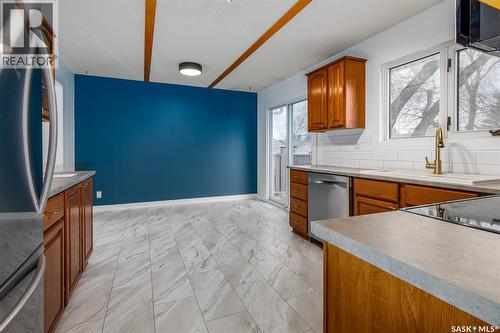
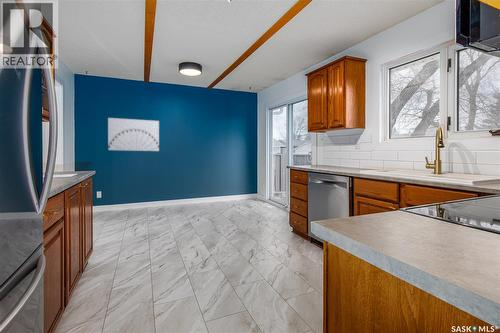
+ wall art (134, 135)
